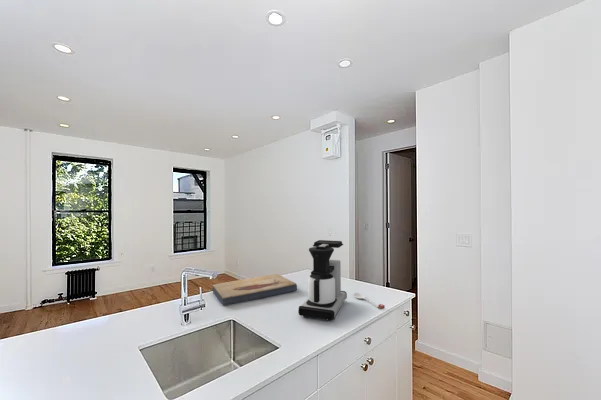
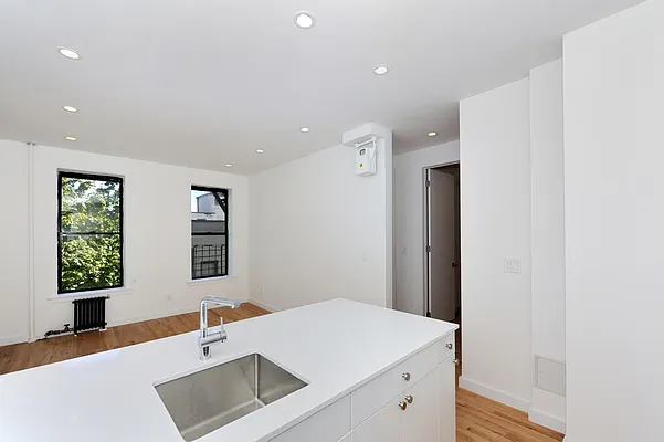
- spoon (368, 300)
- fish fossil (254, 287)
- coffee maker (324, 276)
